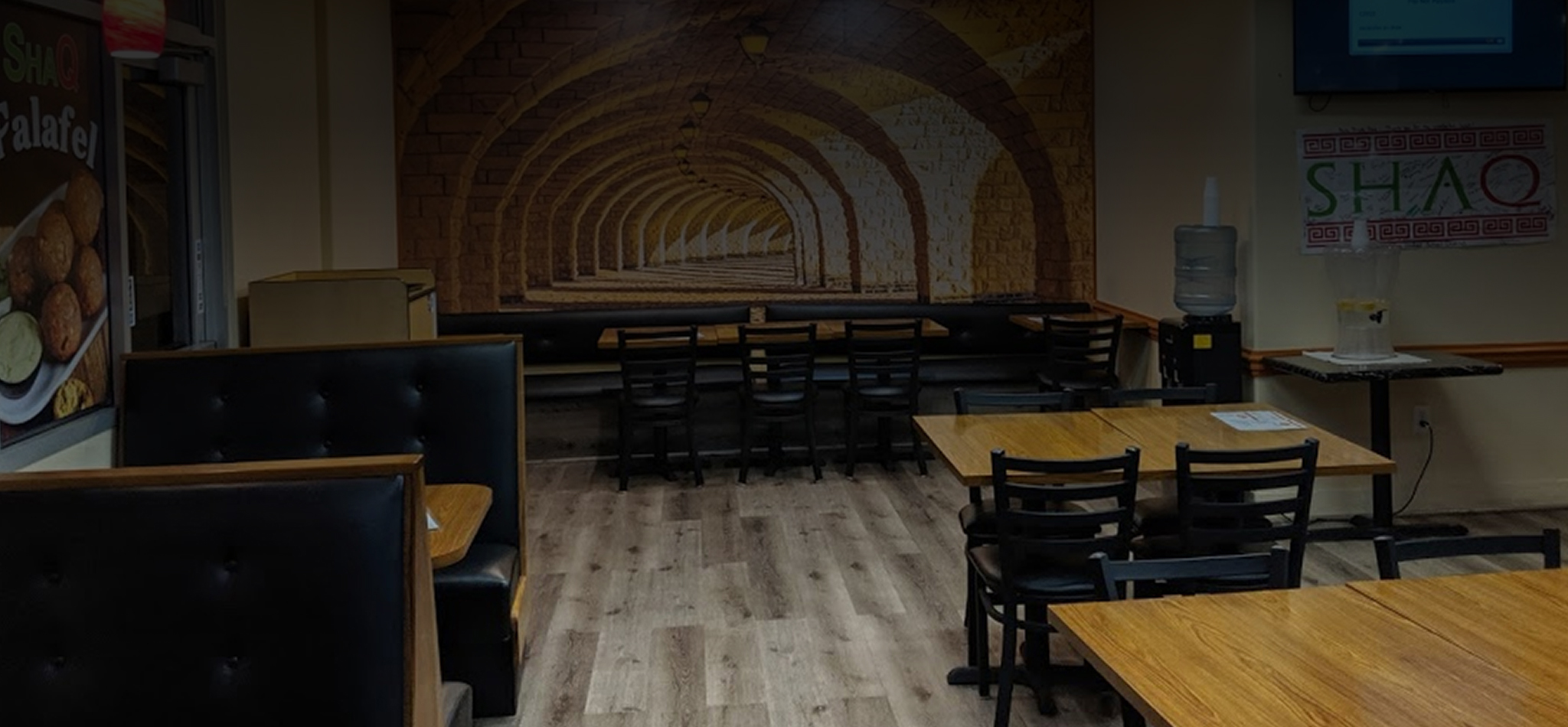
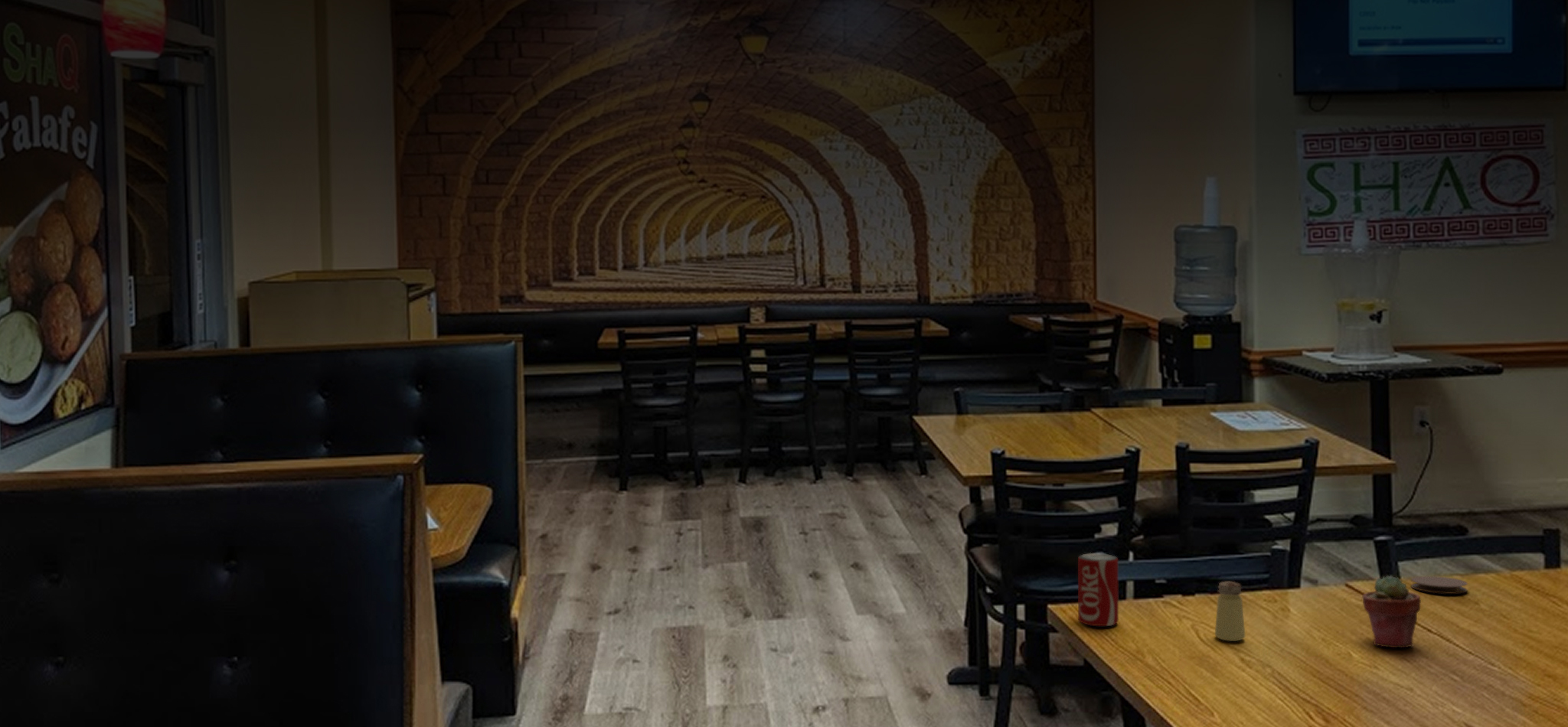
+ saltshaker (1230, 610)
+ beverage can (1098, 589)
+ coaster (1439, 585)
+ potted succulent (1391, 609)
